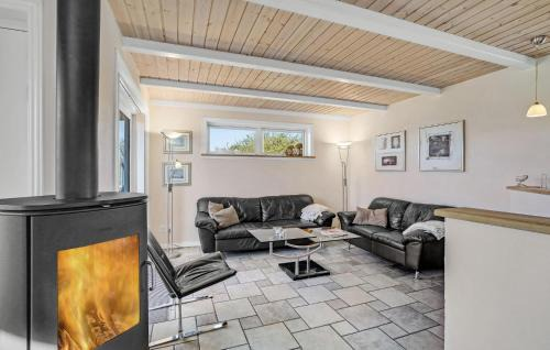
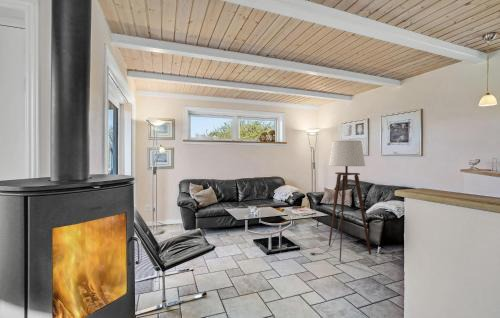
+ floor lamp (337, 197)
